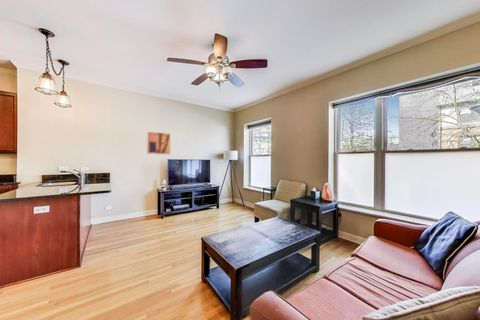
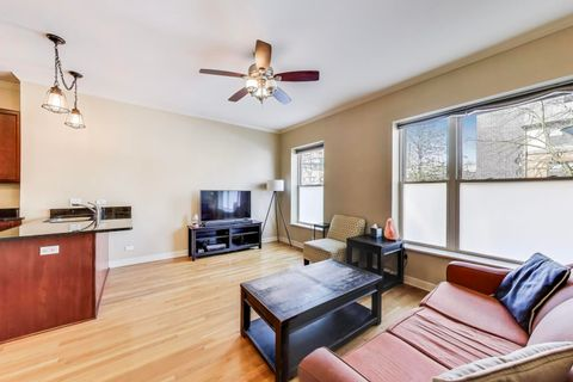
- wall art (158, 143)
